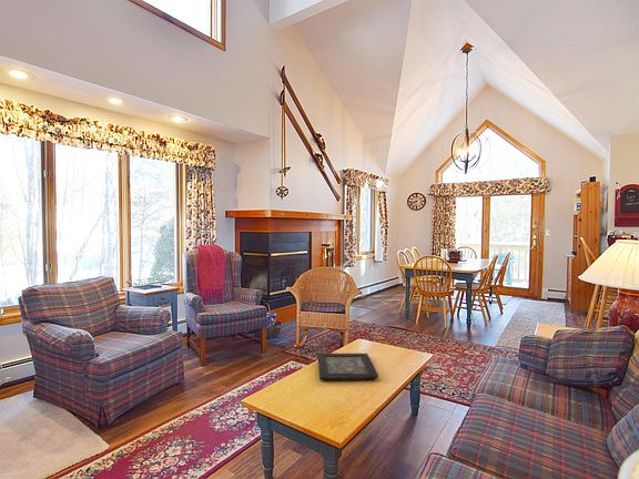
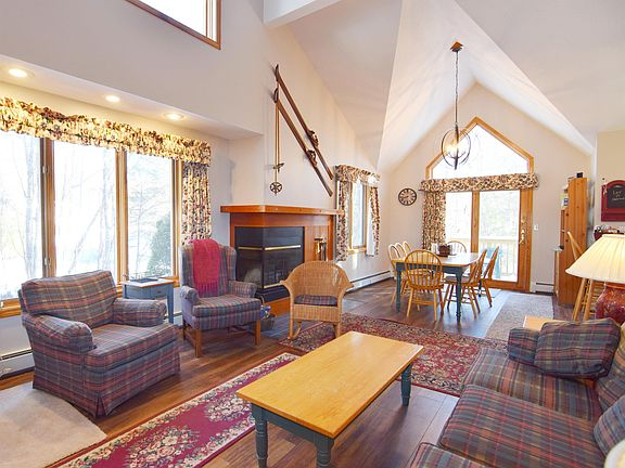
- decorative tray (345, 365)
